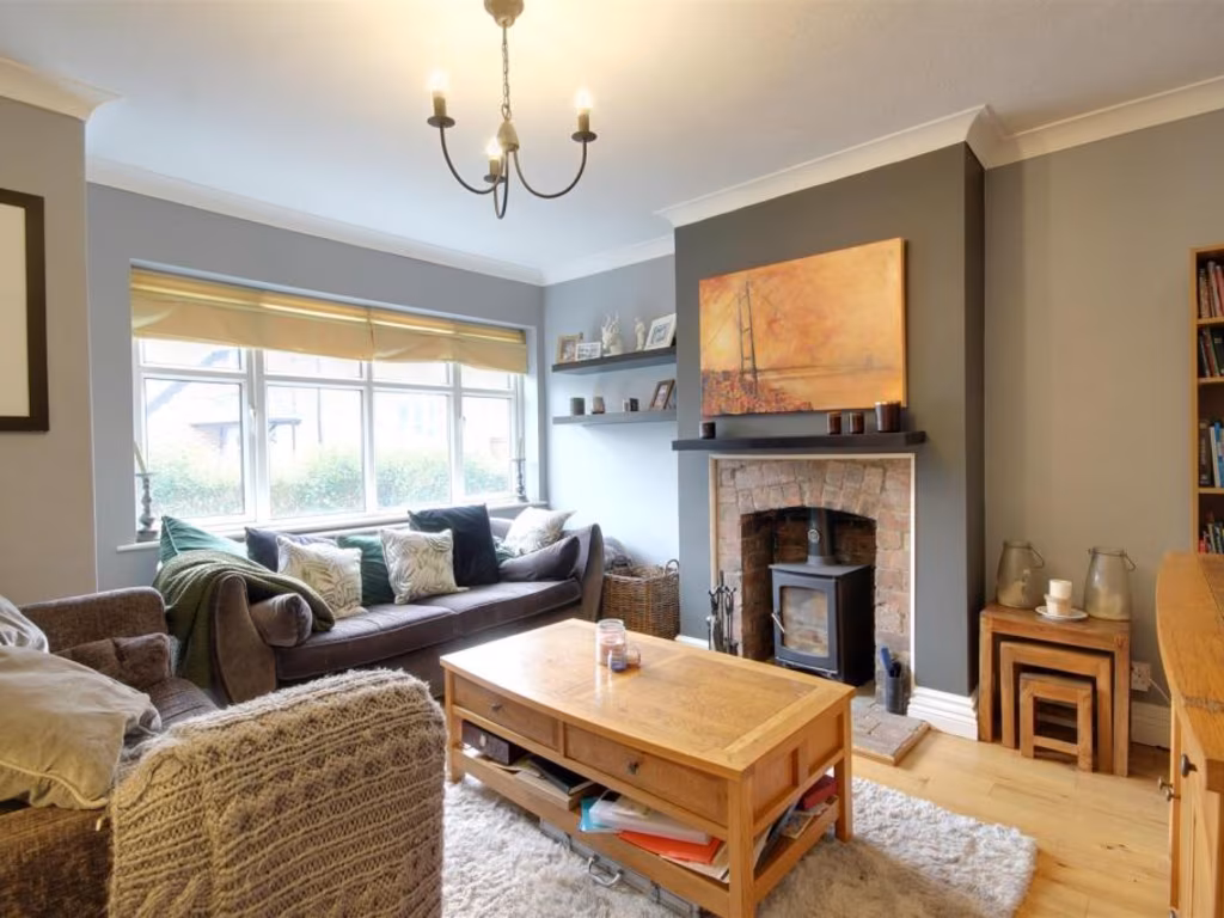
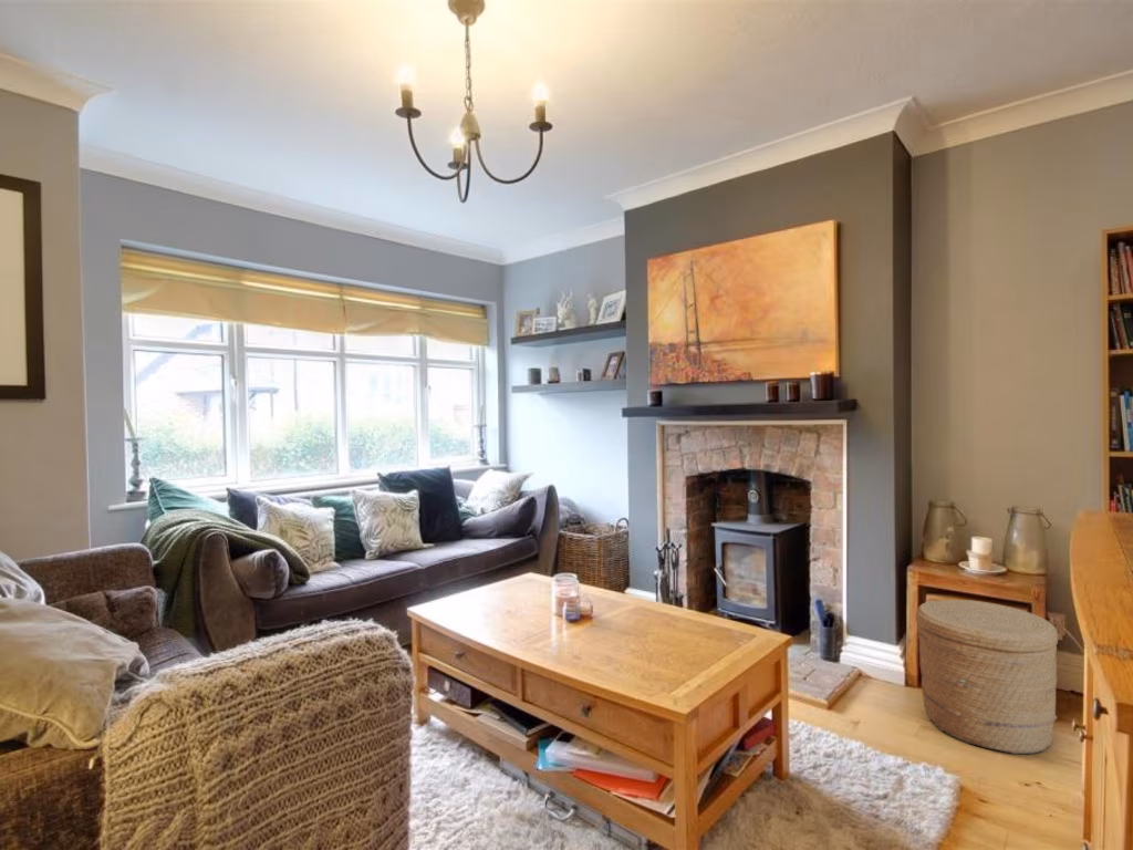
+ woven basket (983, 670)
